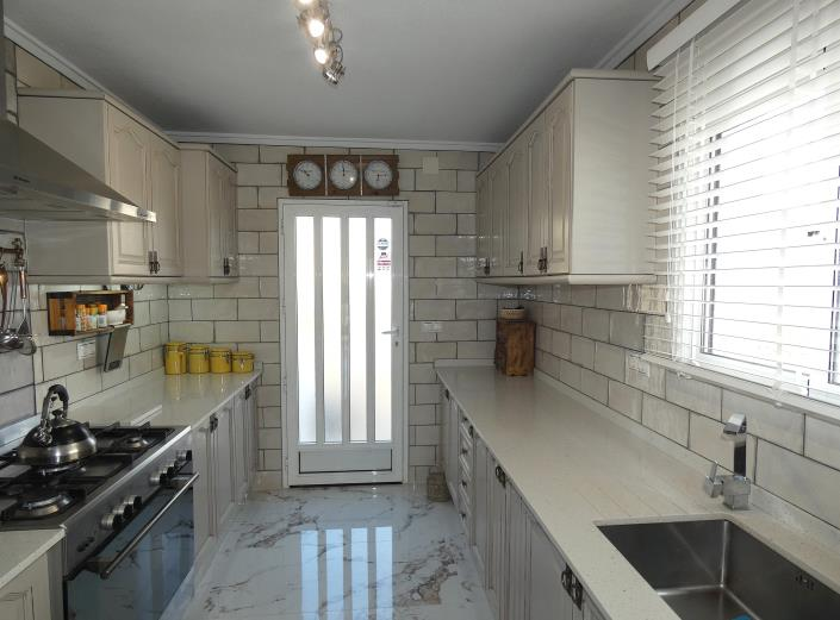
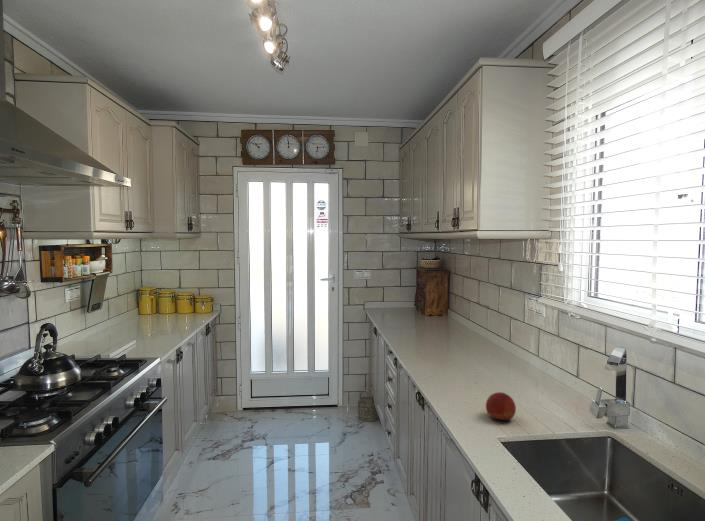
+ fruit (500, 405)
